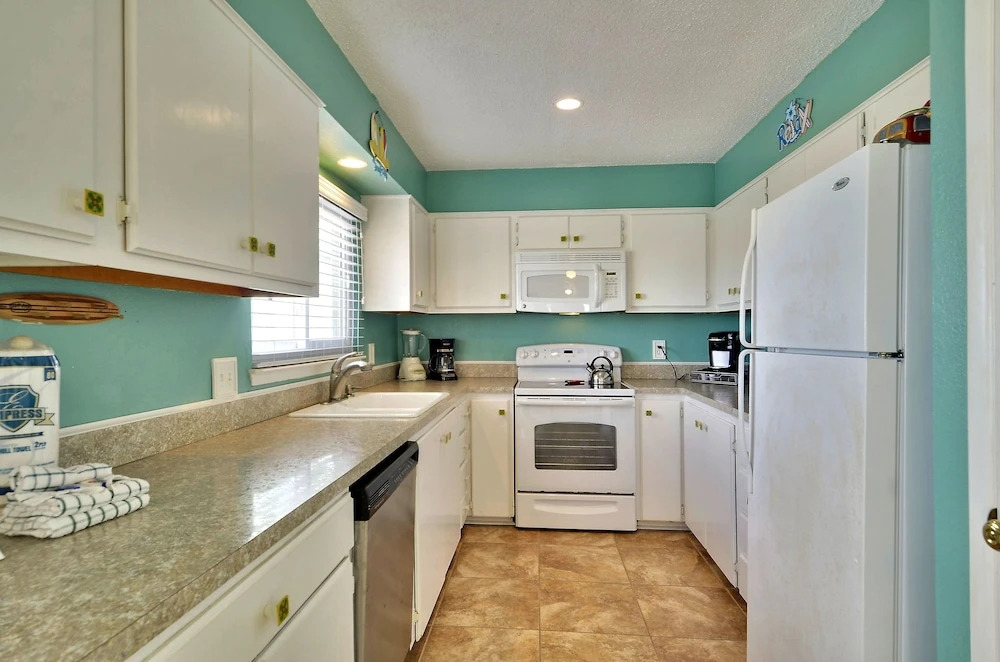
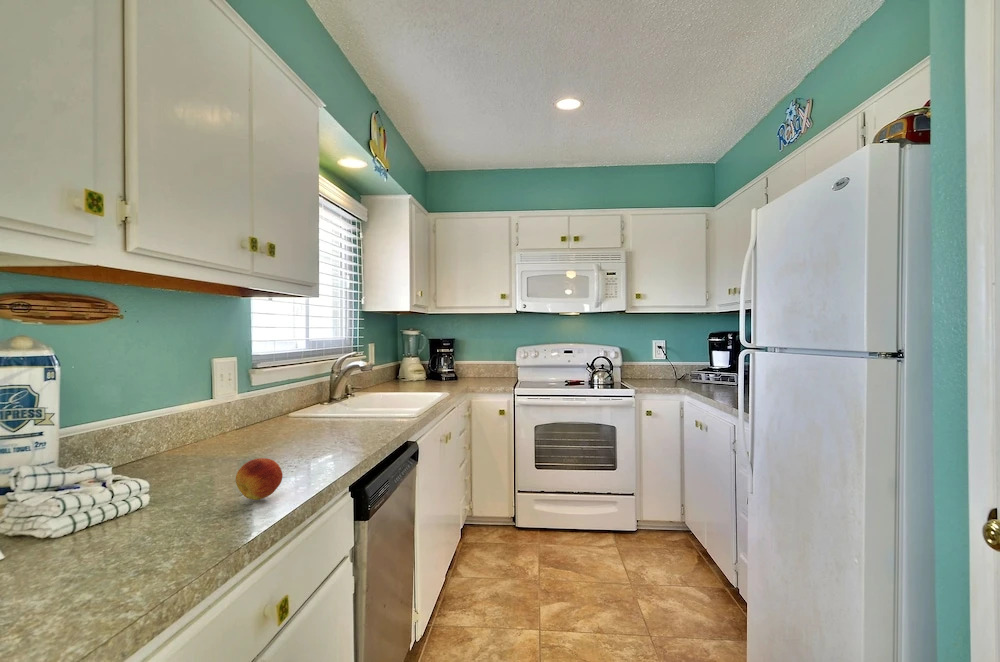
+ fruit (259, 479)
